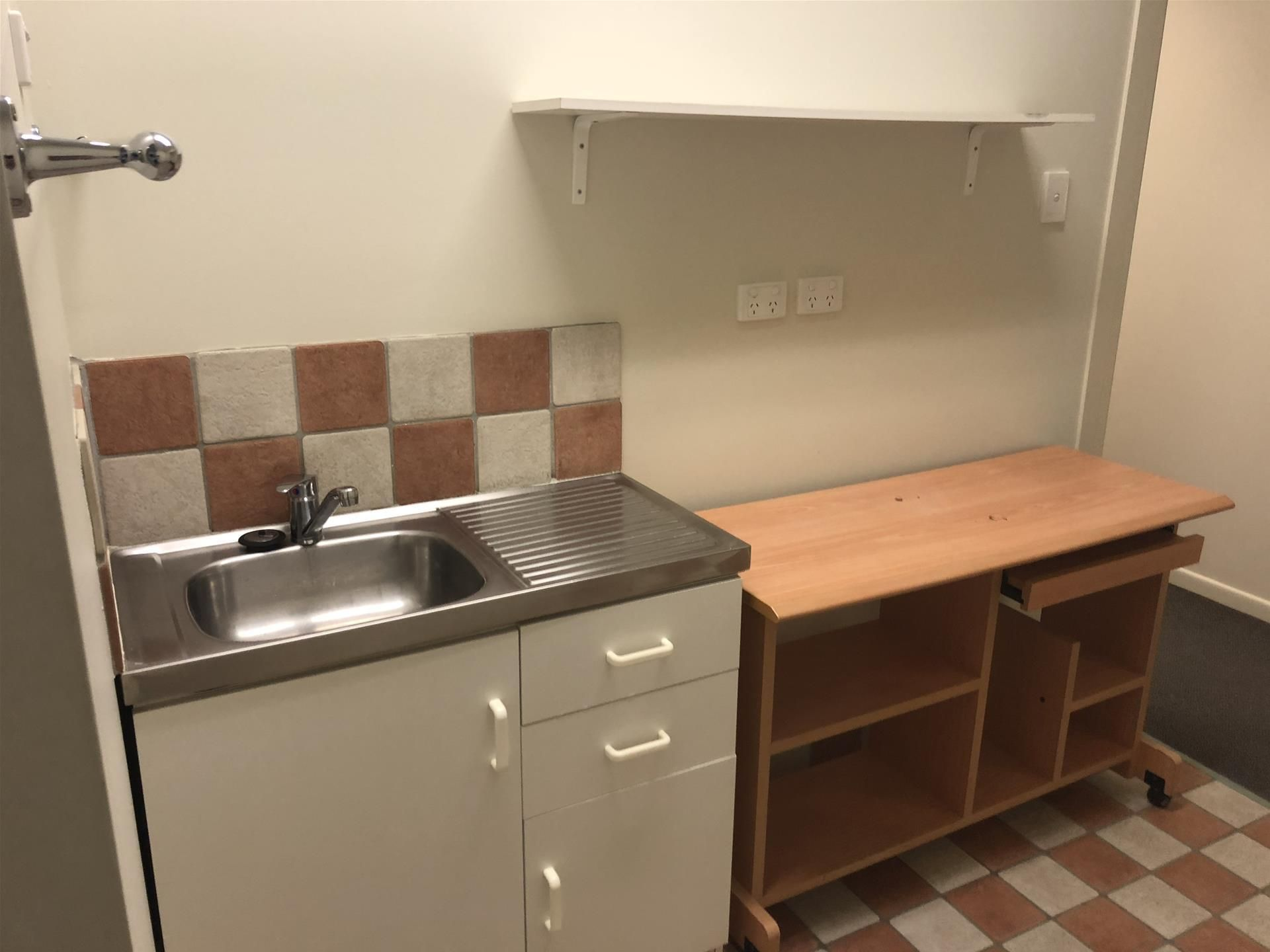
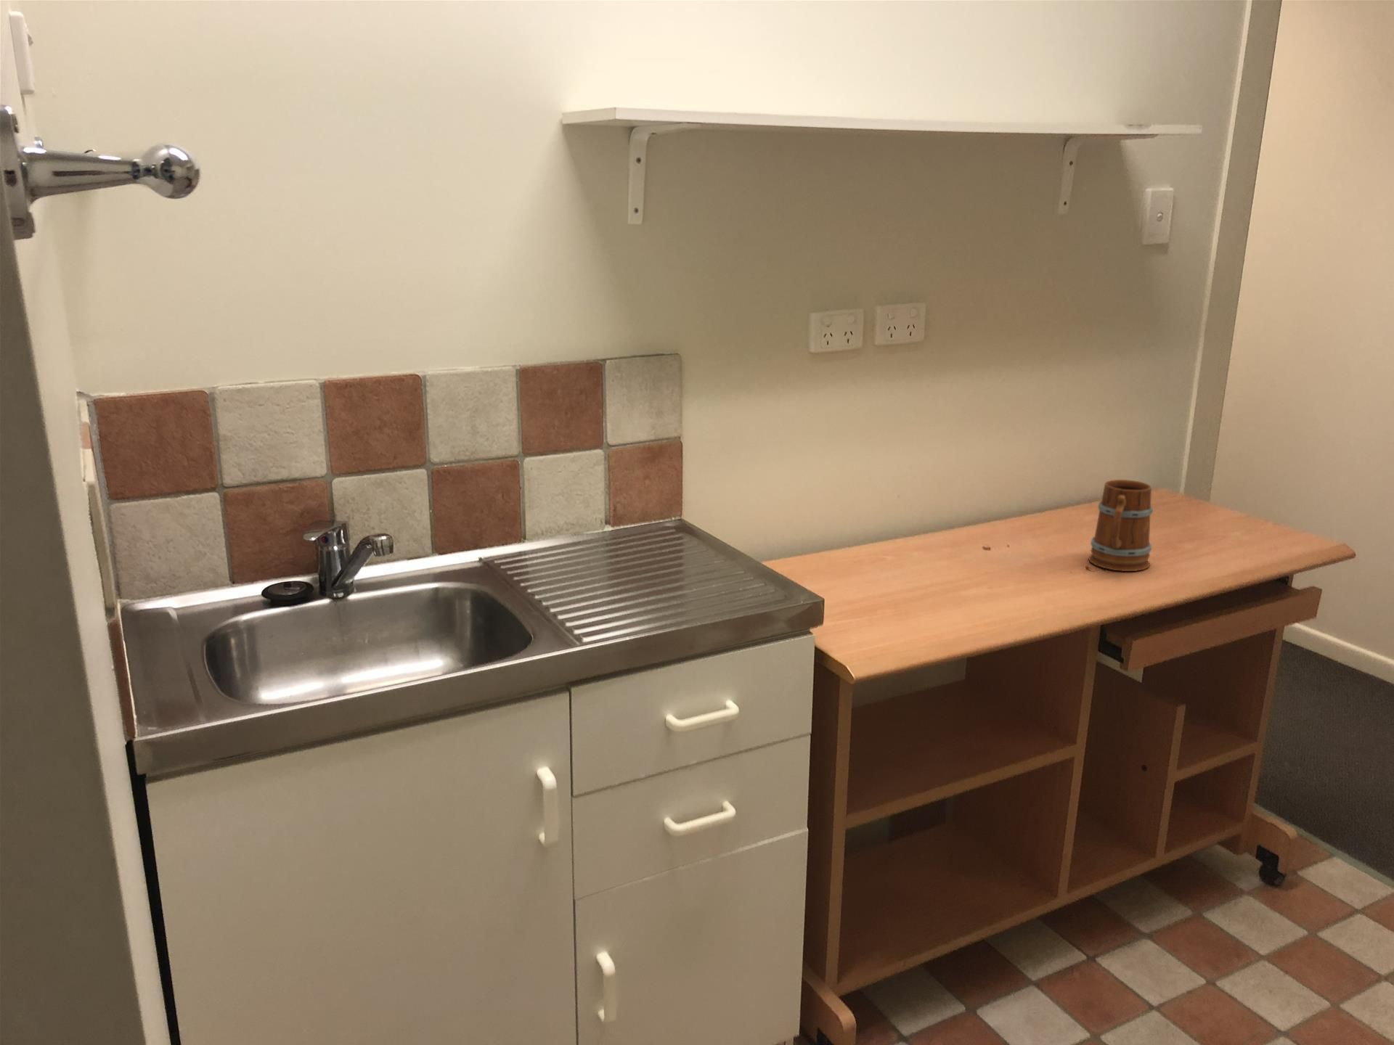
+ mug (1121, 526)
